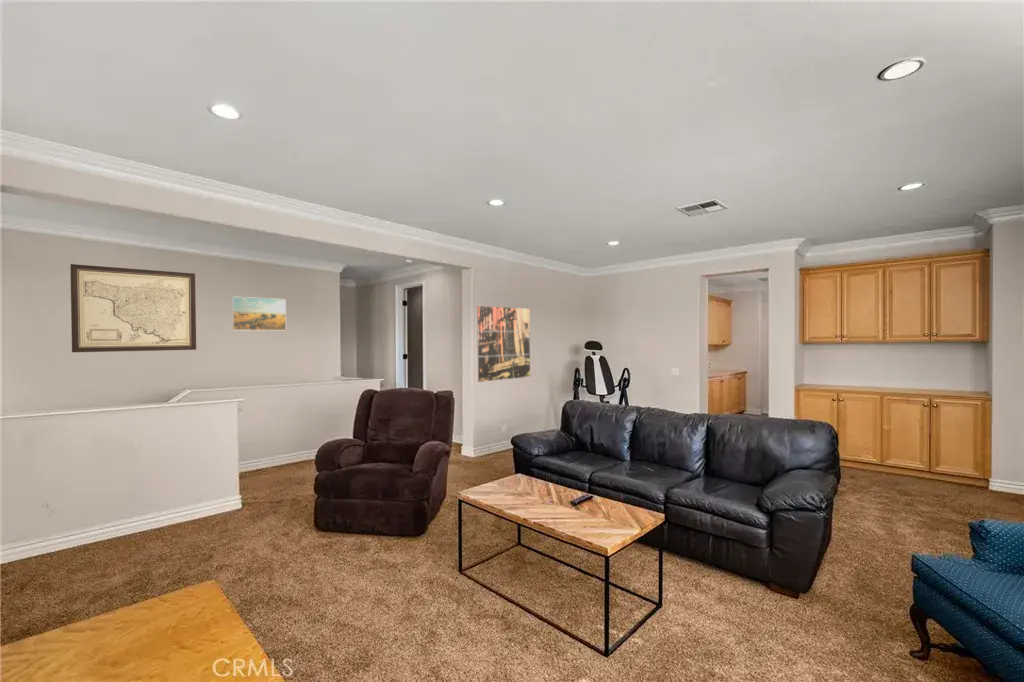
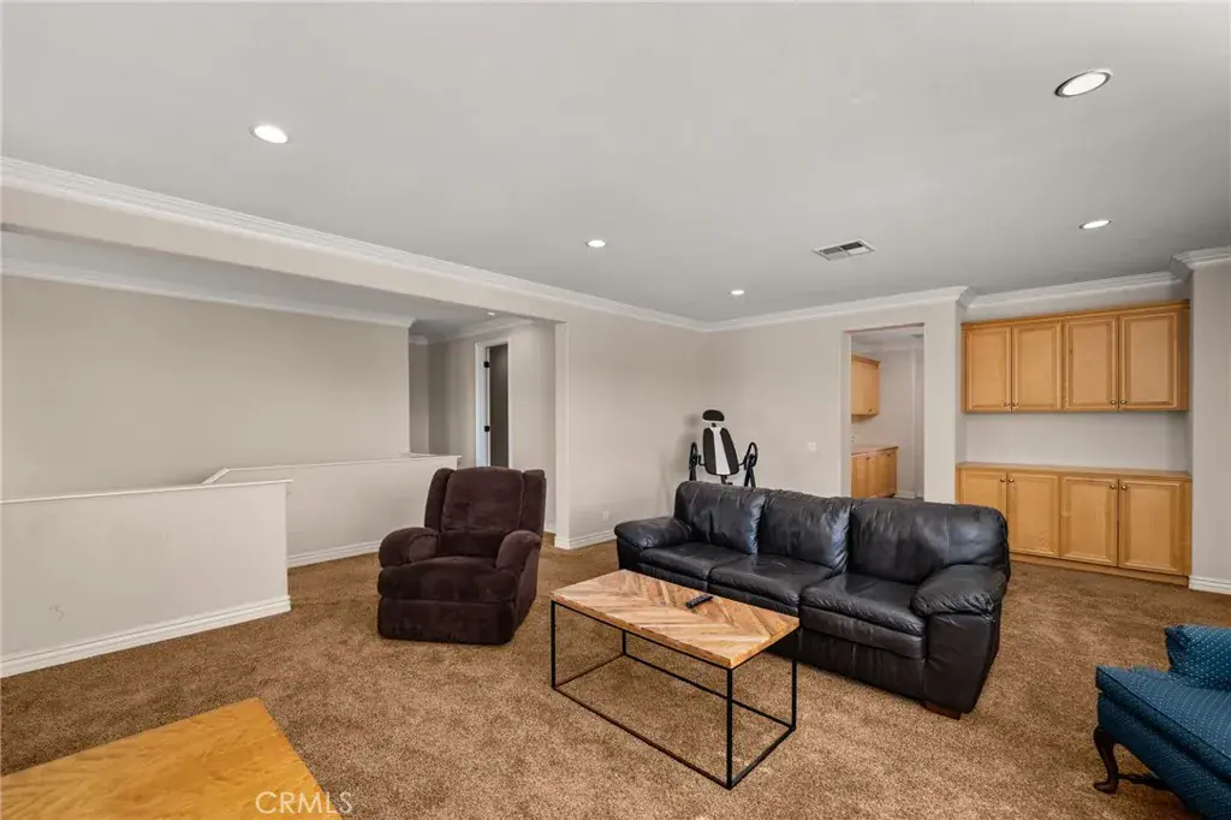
- wall art (505, 343)
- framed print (259, 314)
- wall art (137, 310)
